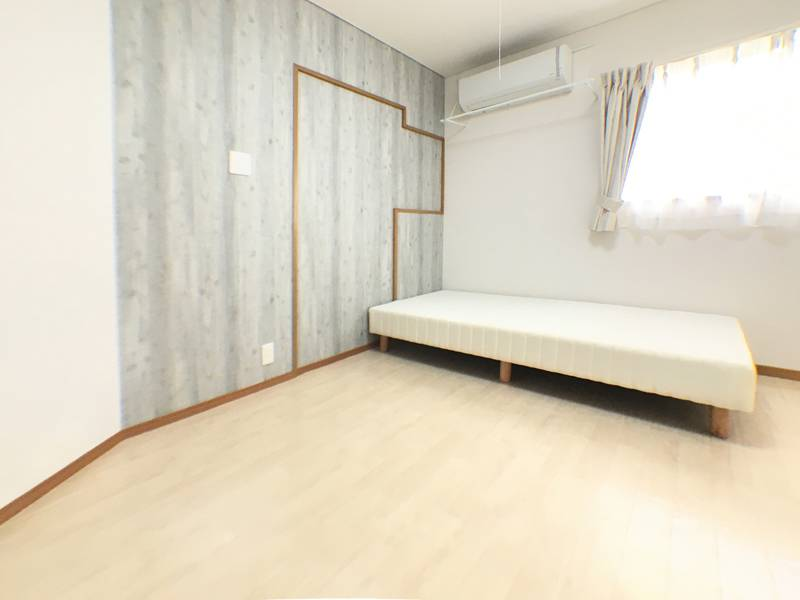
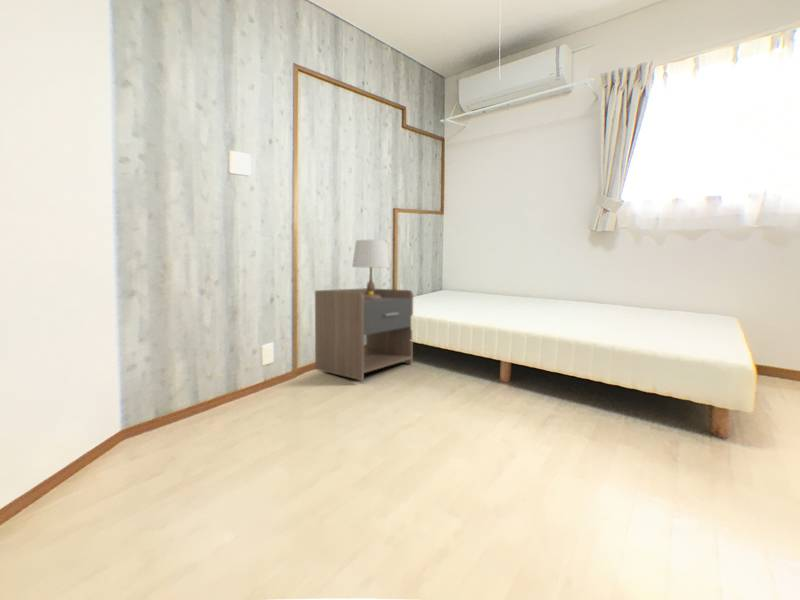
+ table lamp (370, 269)
+ nightstand (366, 329)
